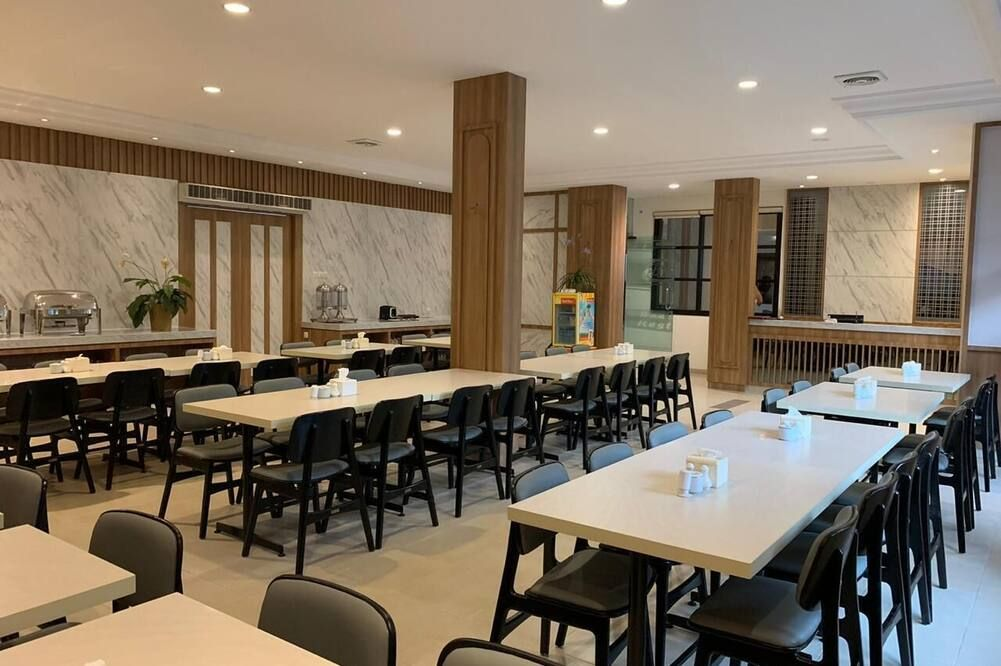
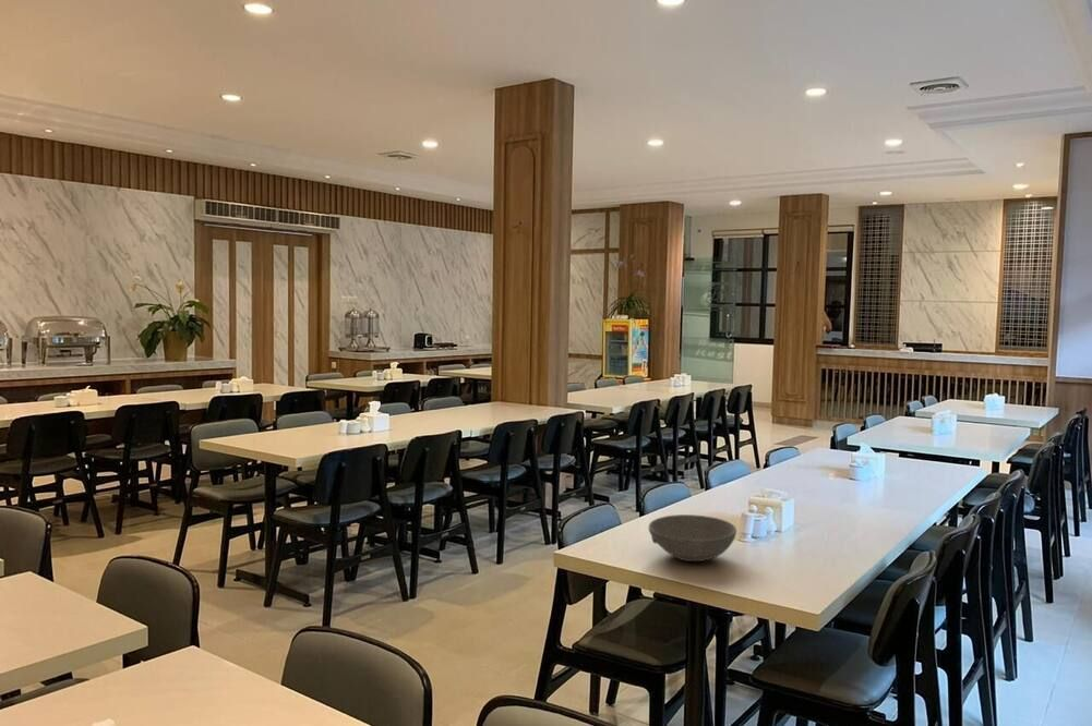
+ bowl (691, 541)
